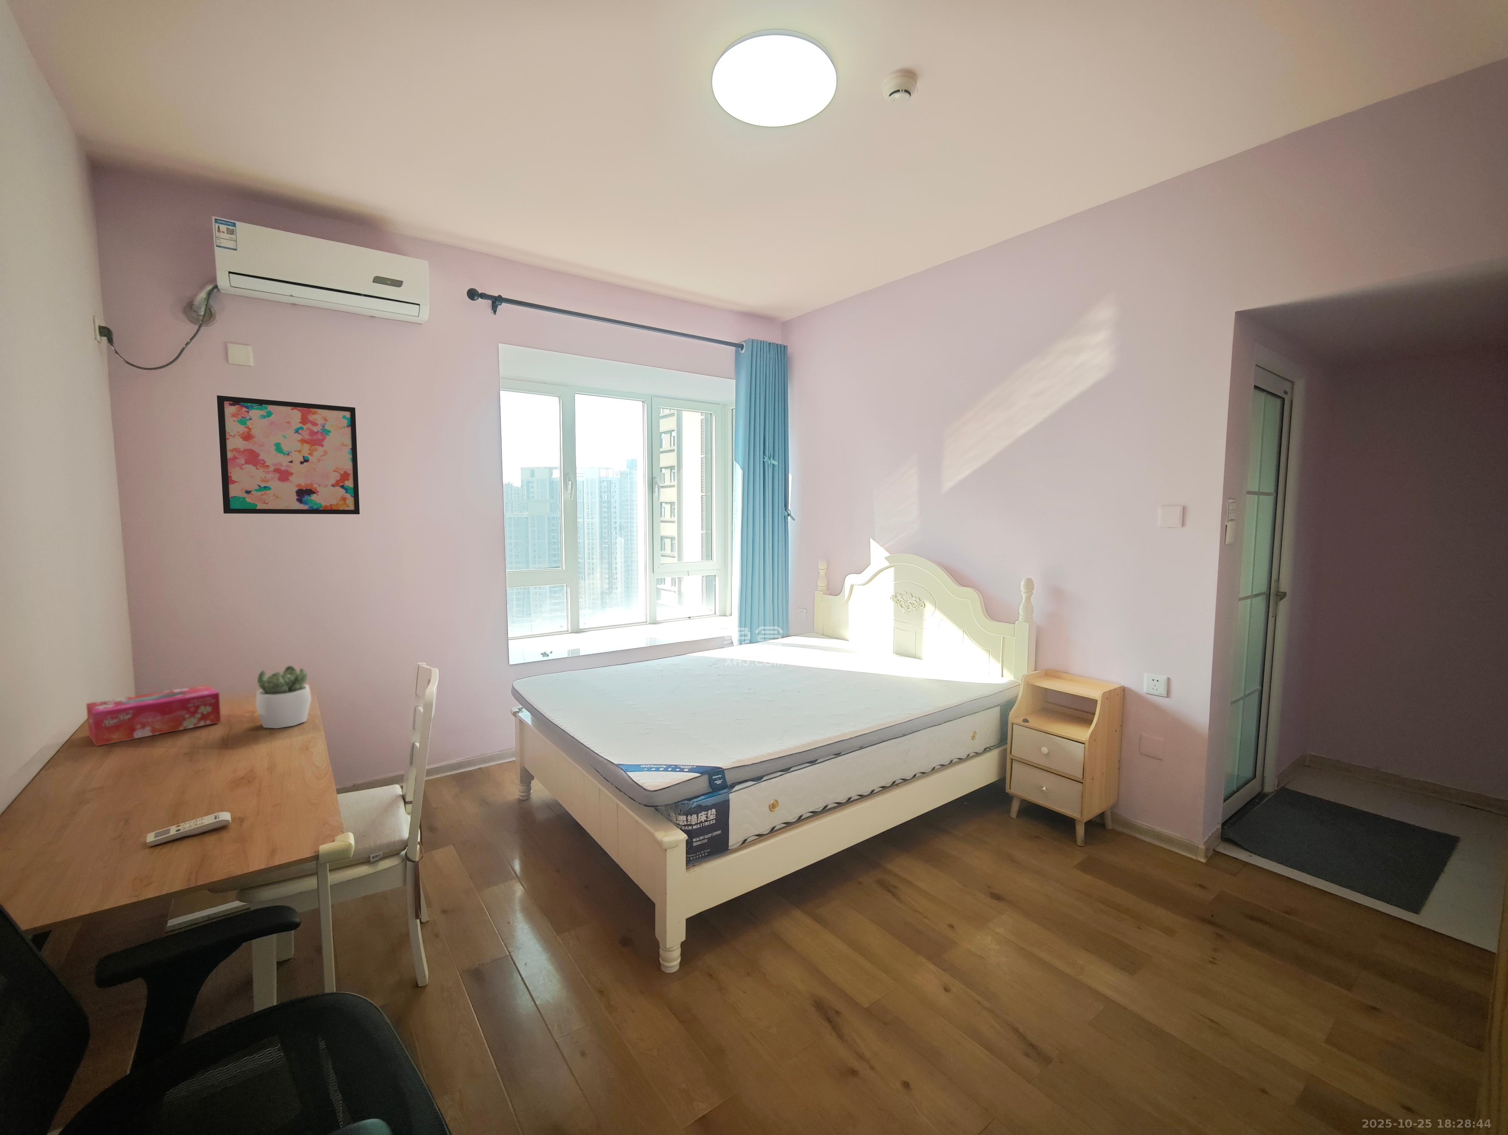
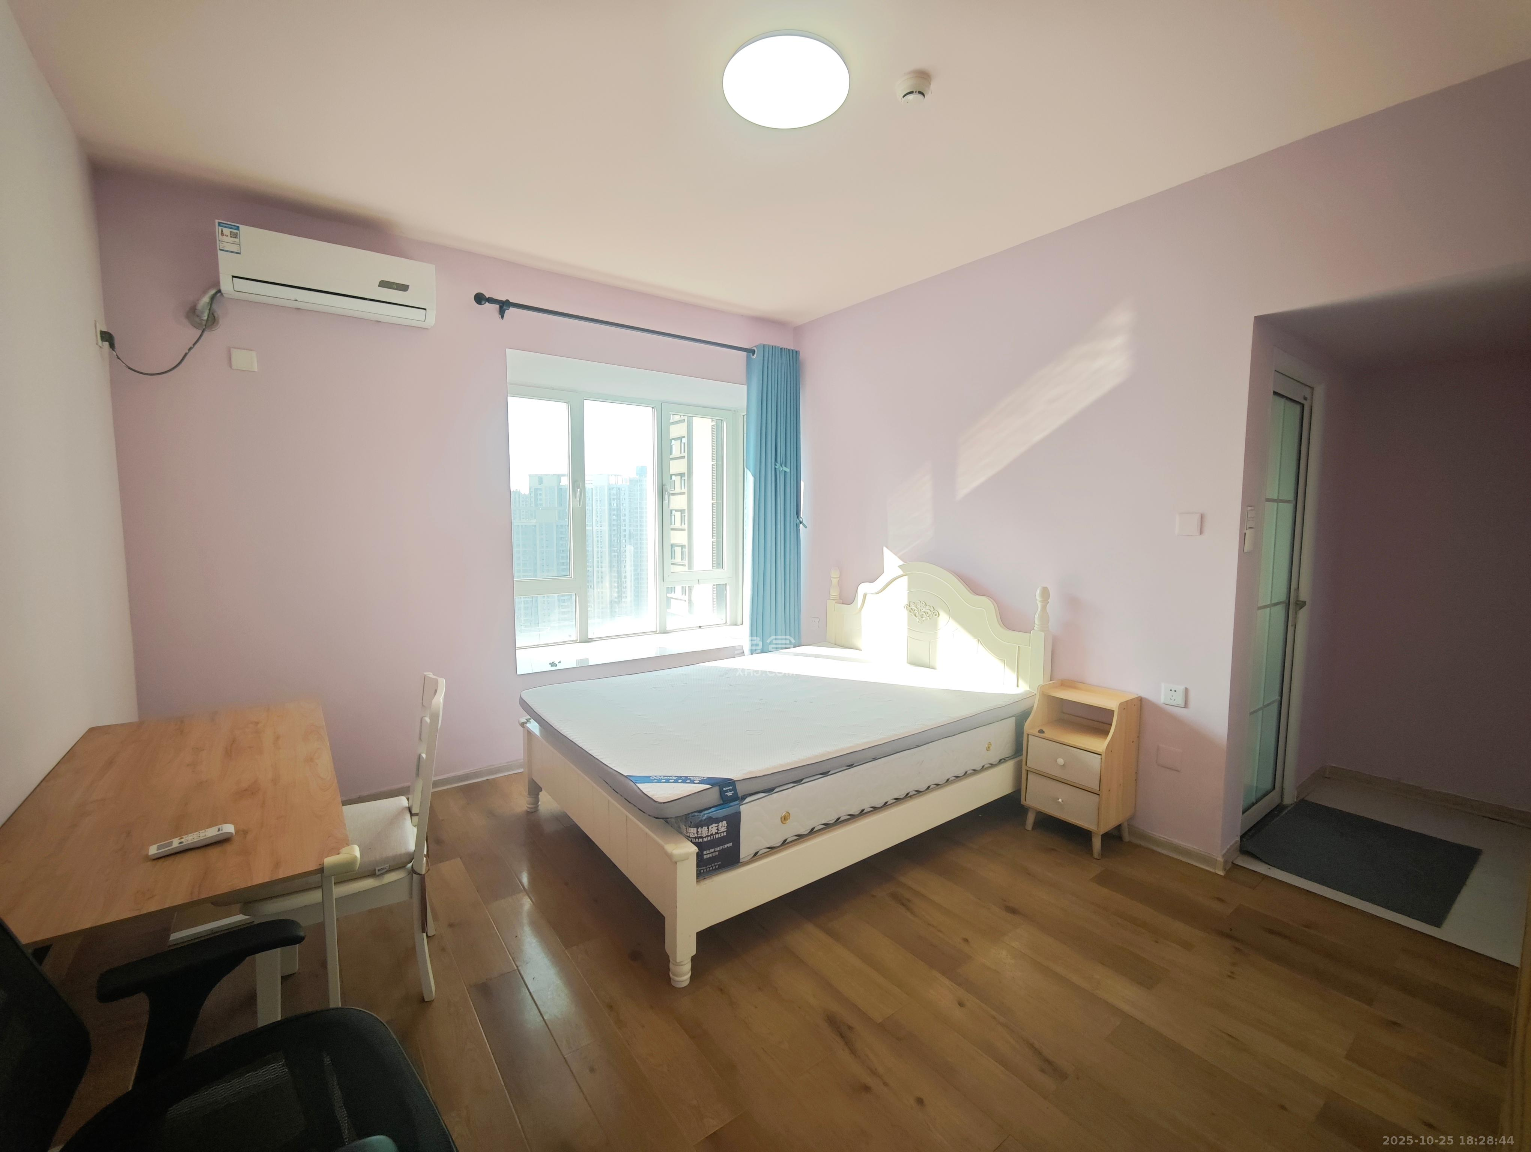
- succulent plant (284, 696)
- wall art (292, 458)
- tissue box (156, 713)
